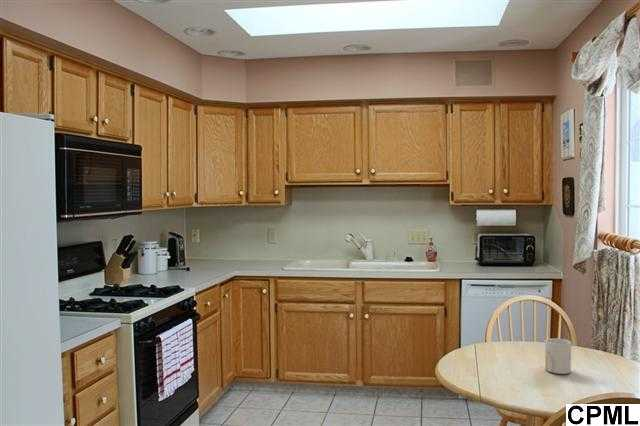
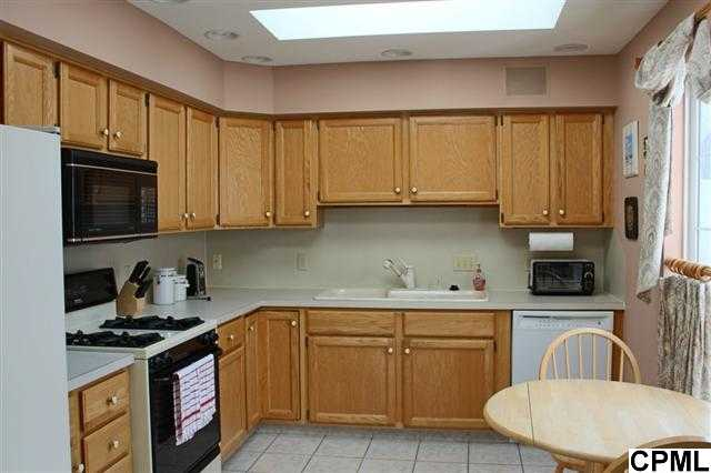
- mug (554, 354)
